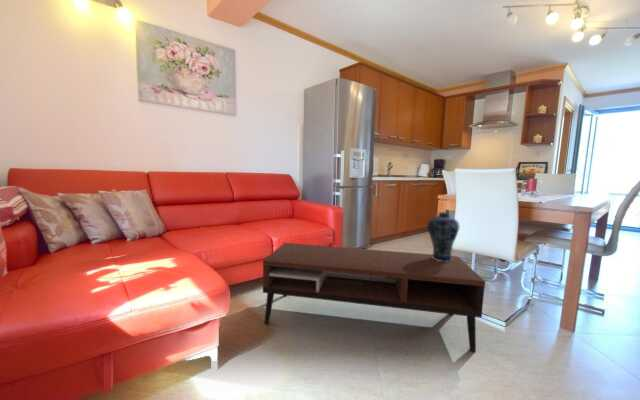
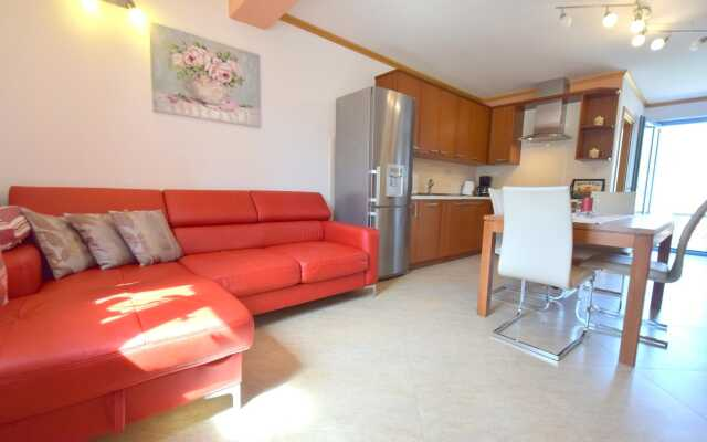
- vase (442, 235)
- coffee table (365, 288)
